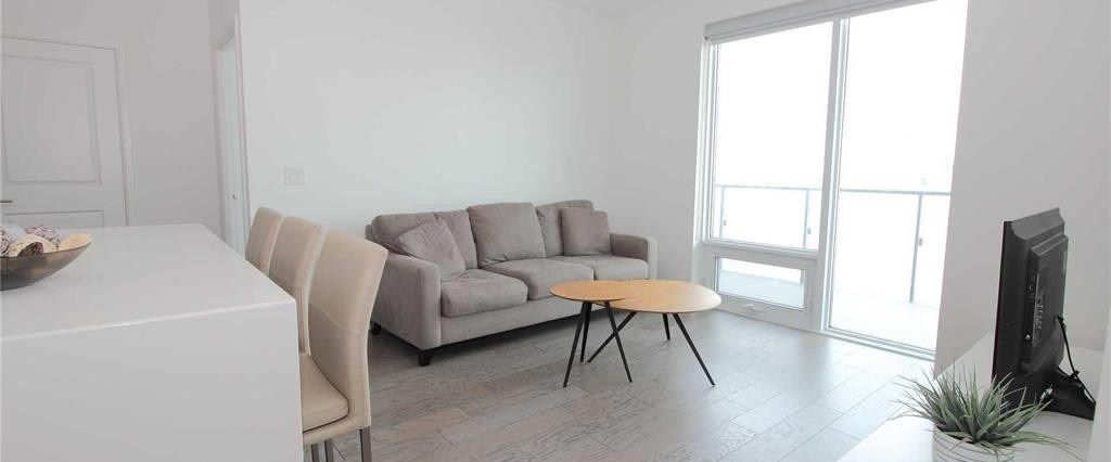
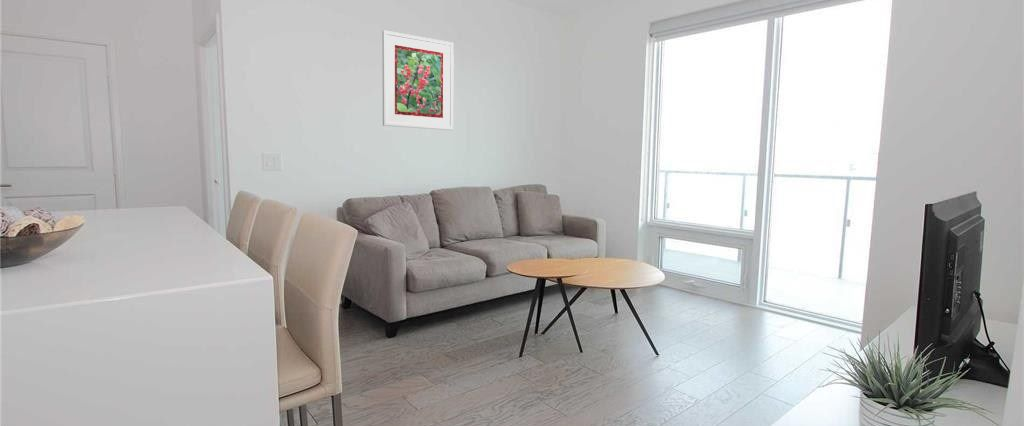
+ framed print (419, 82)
